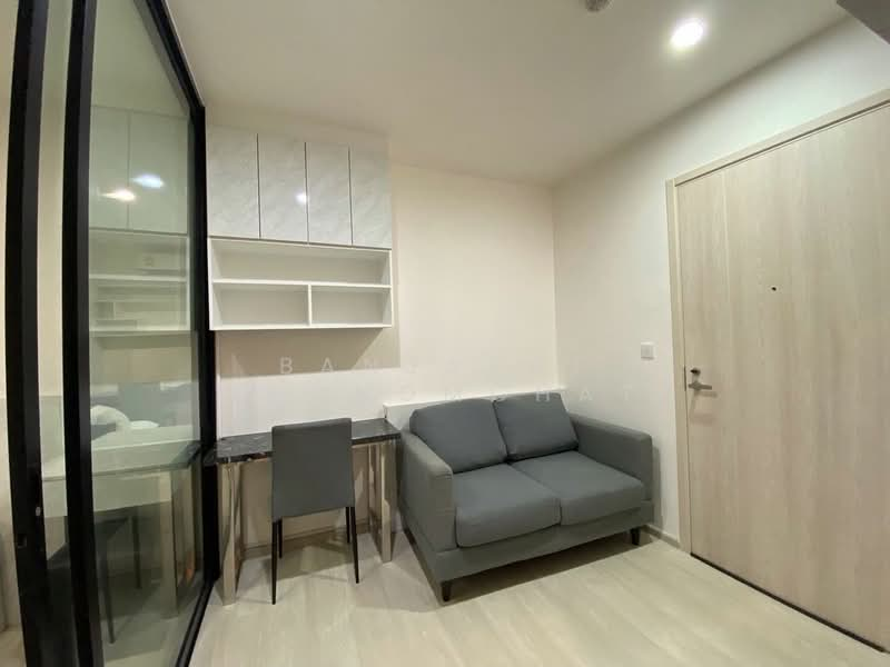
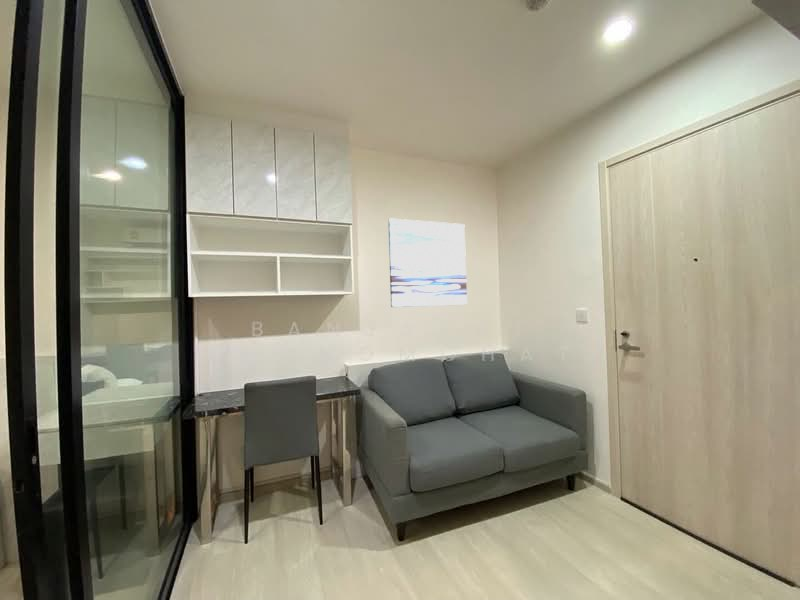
+ wall art (429, 263)
